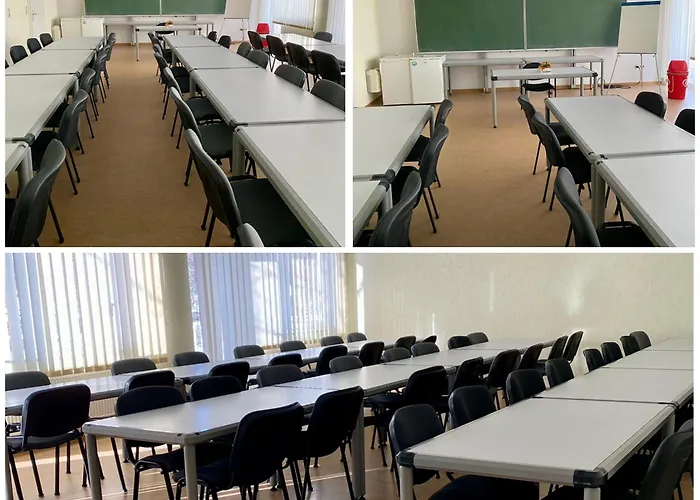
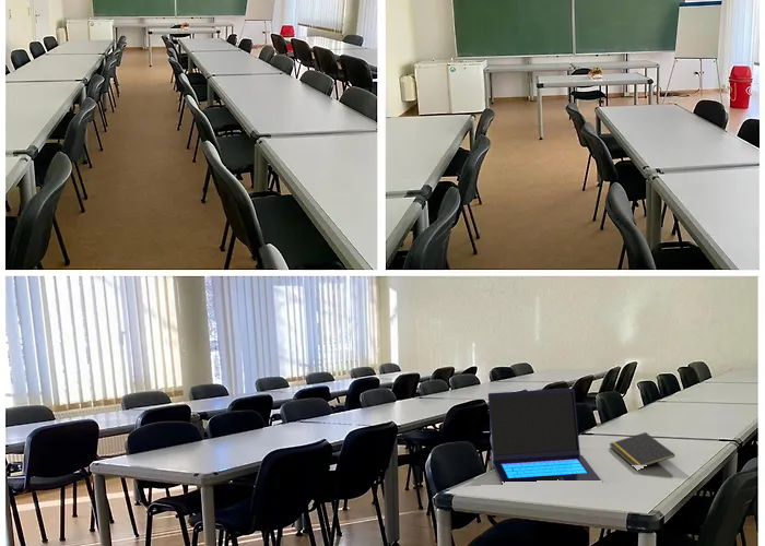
+ notepad (640, 450)
+ laptop (542, 437)
